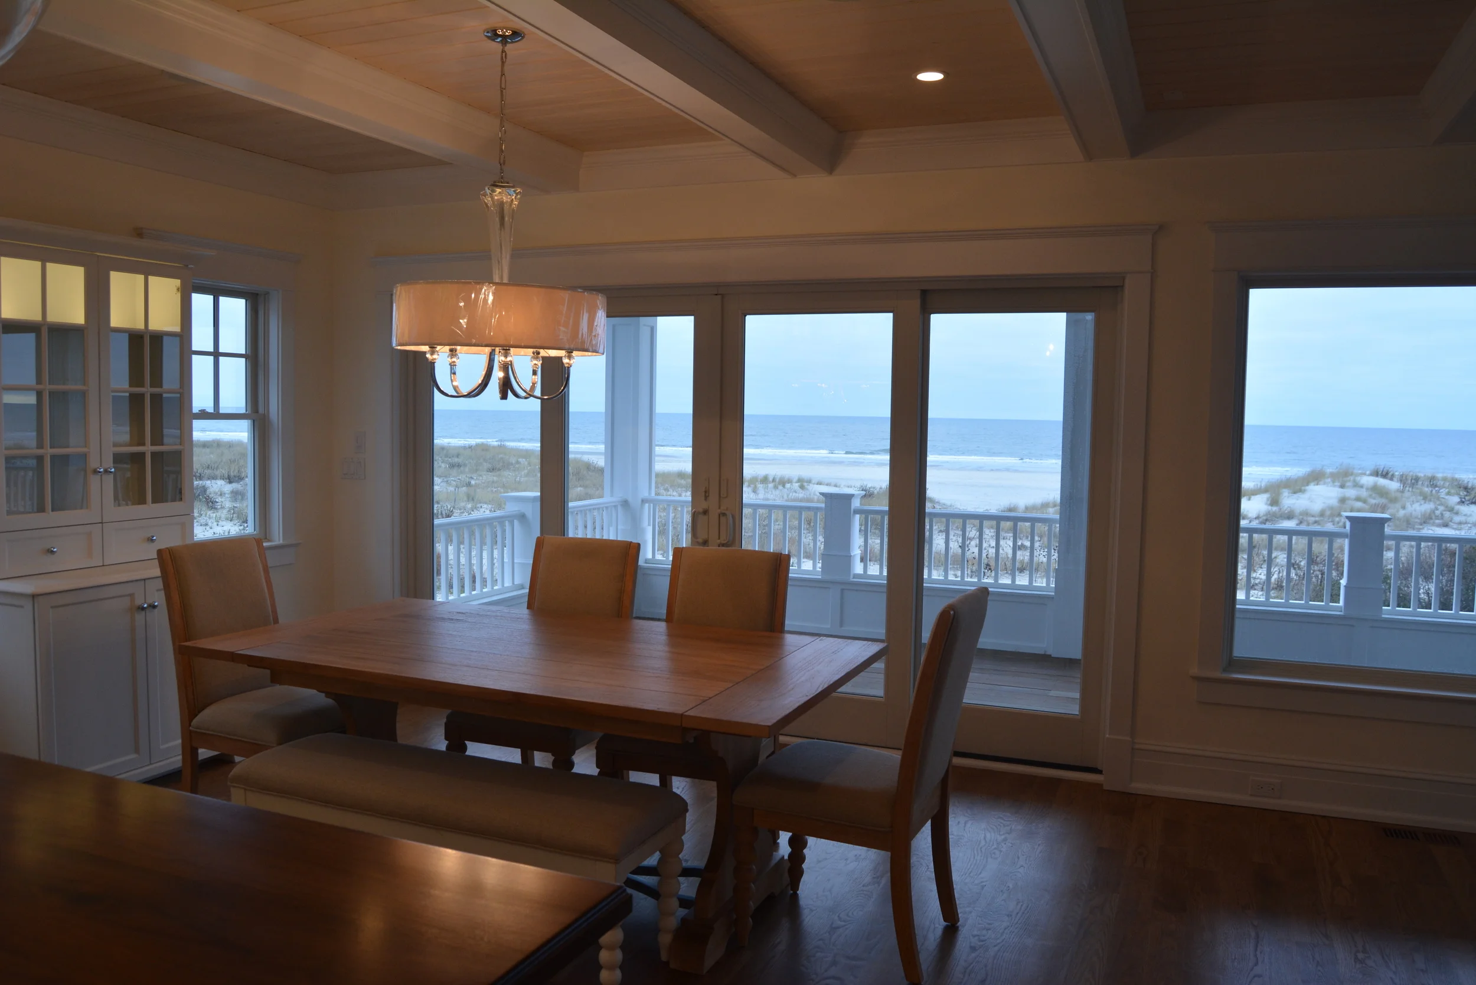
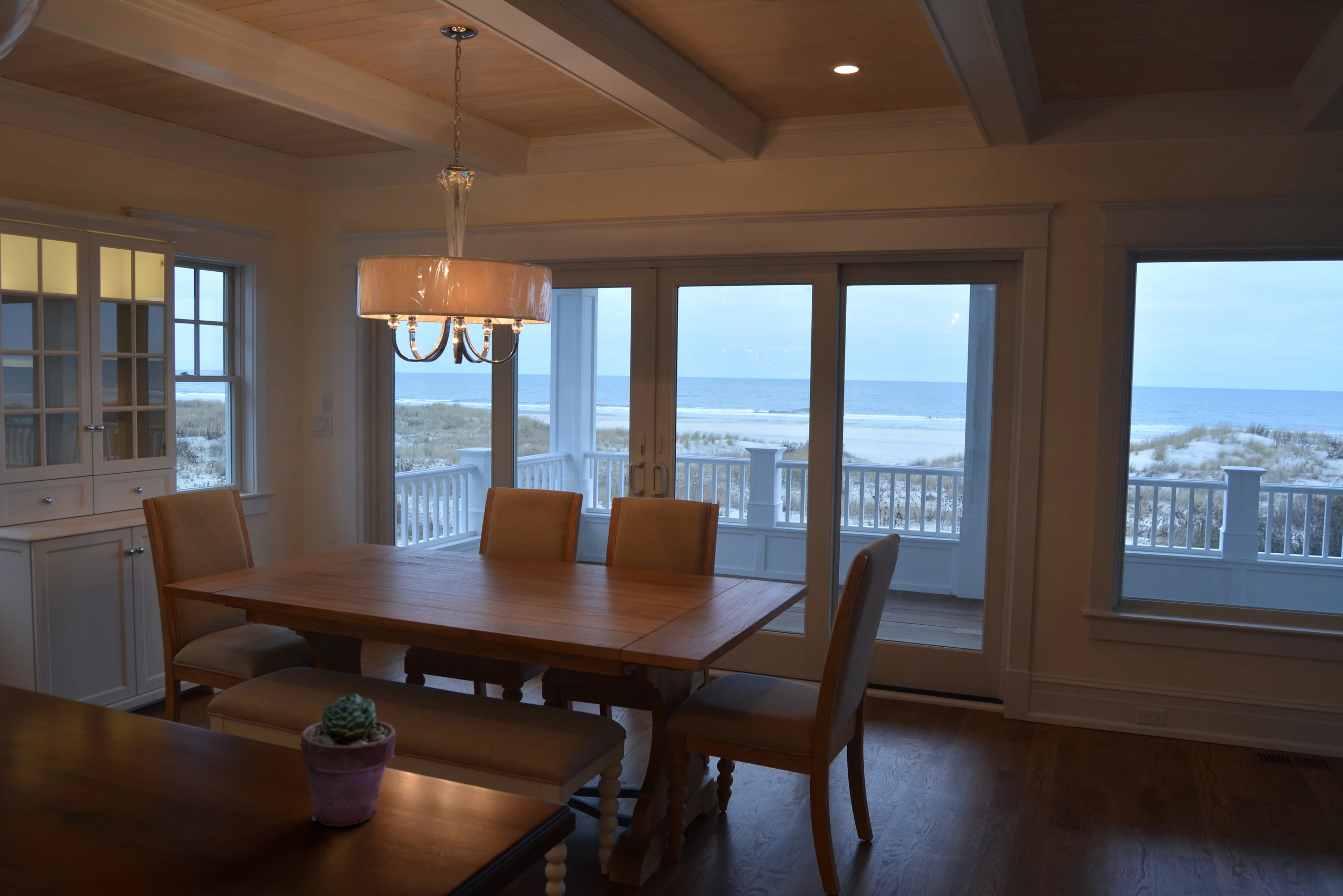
+ potted succulent (348, 755)
